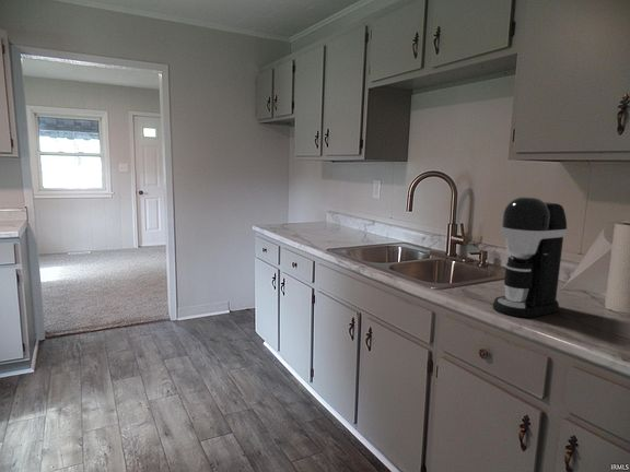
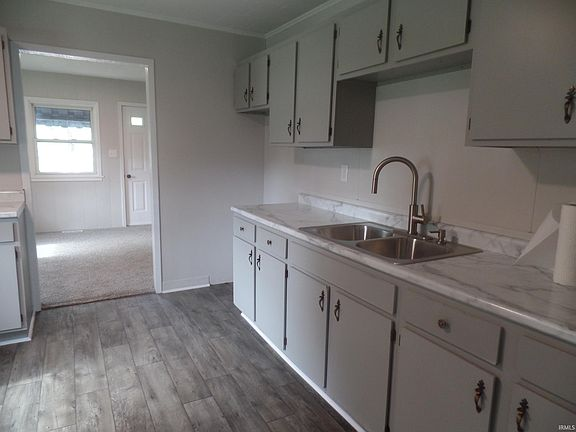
- coffee maker (530, 253)
